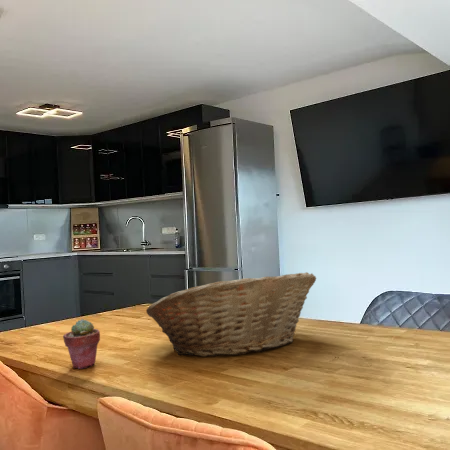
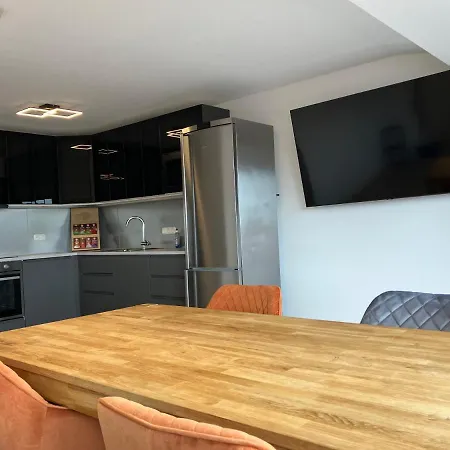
- fruit basket (234, 309)
- potted succulent (82, 342)
